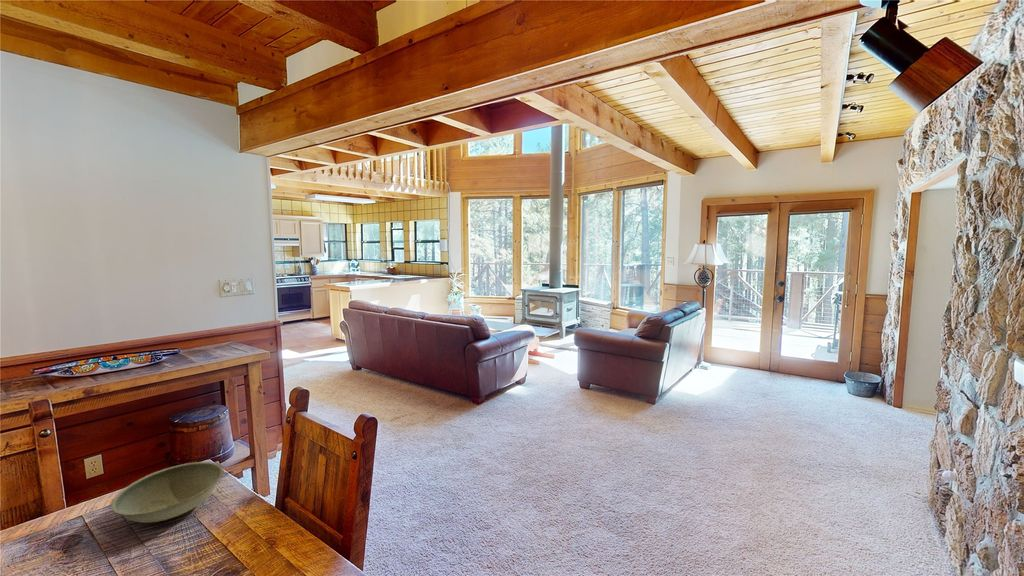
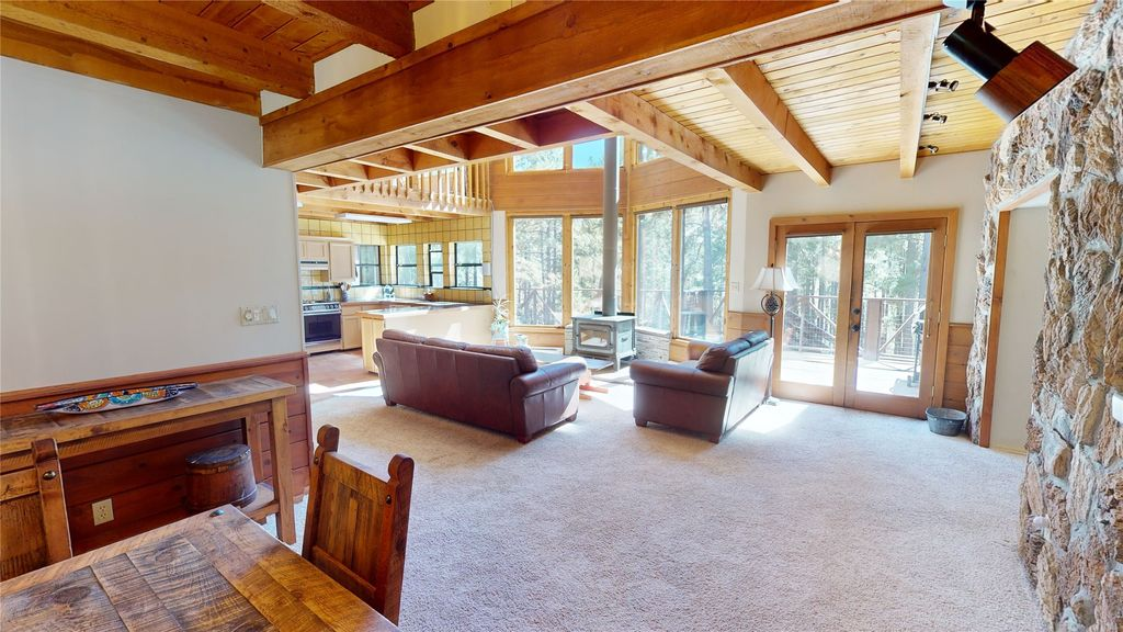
- bowl (171, 495)
